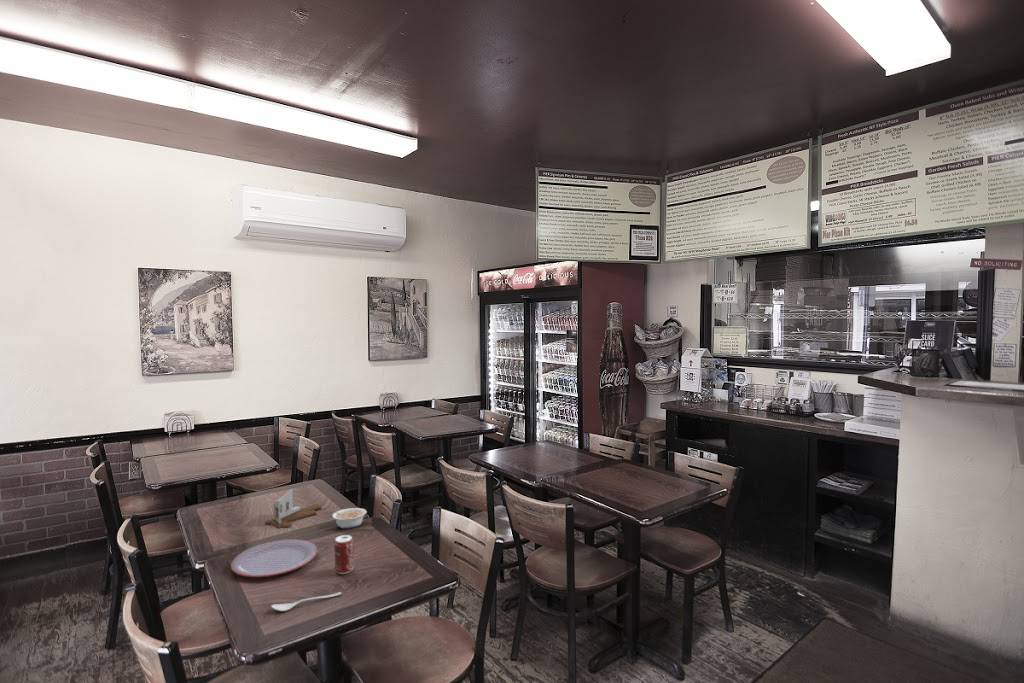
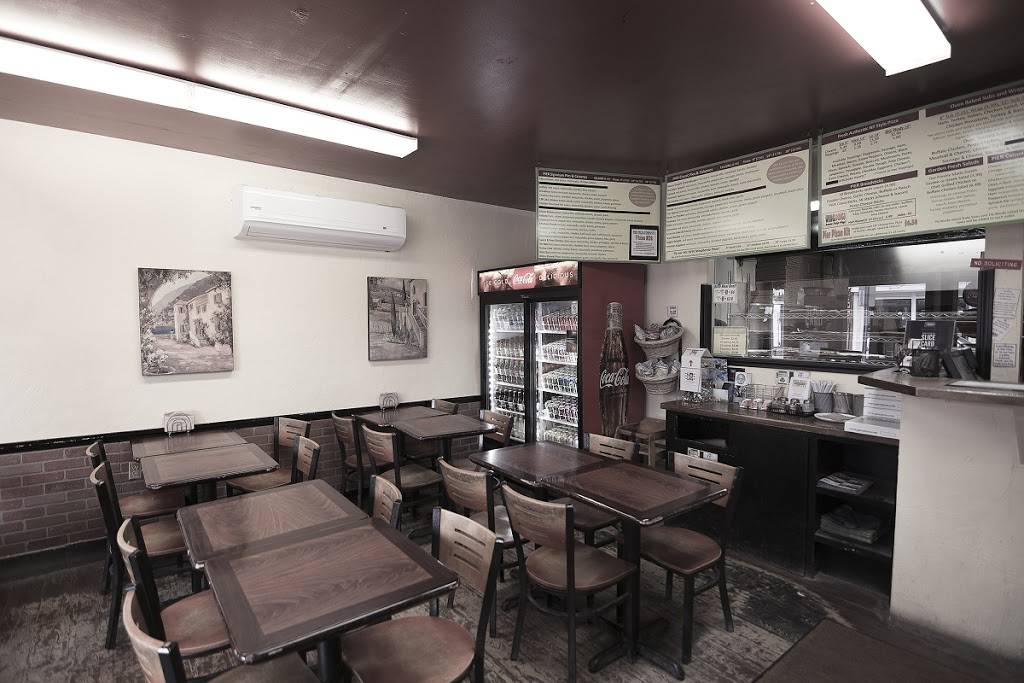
- legume (348, 518)
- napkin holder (292, 504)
- spoon (307, 599)
- beverage can (344, 554)
- plate (275, 559)
